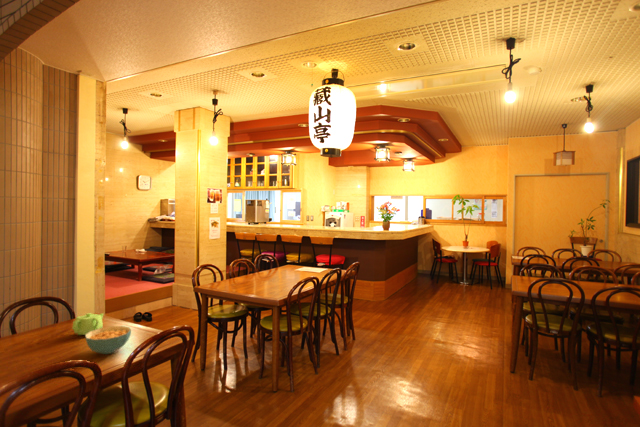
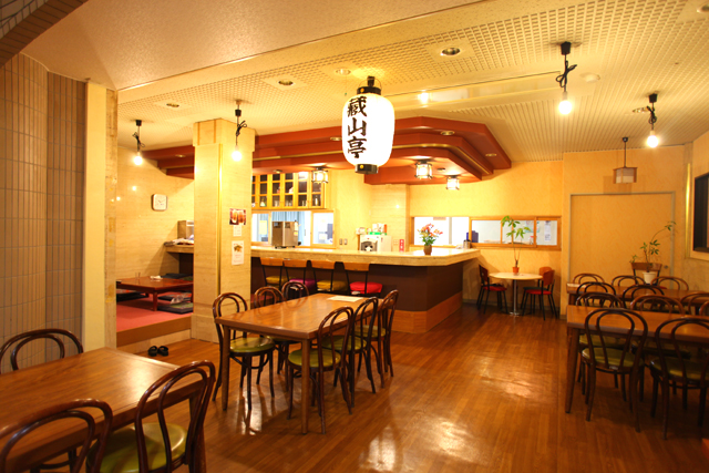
- cereal bowl (108, 342)
- teapot (87, 323)
